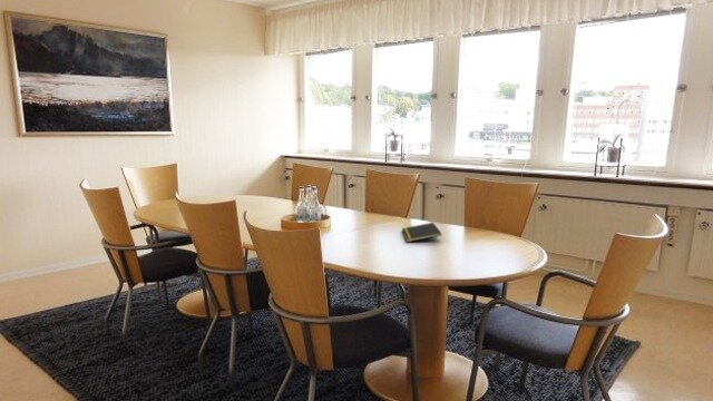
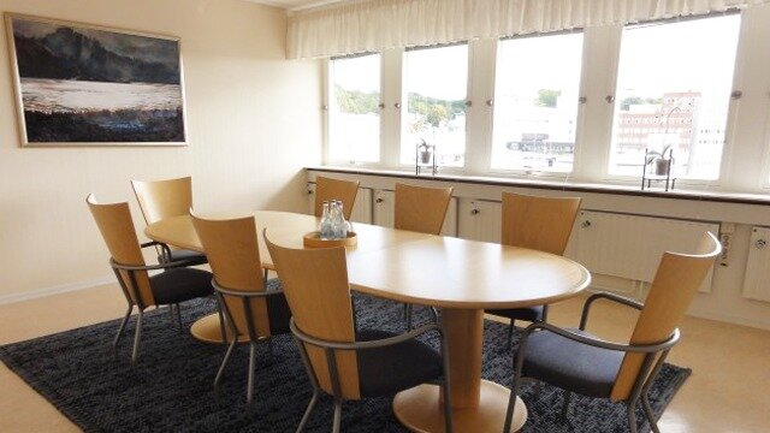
- notepad (420, 232)
